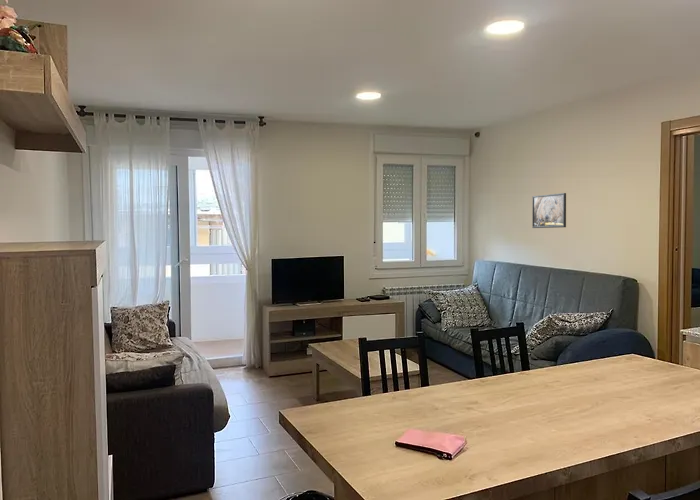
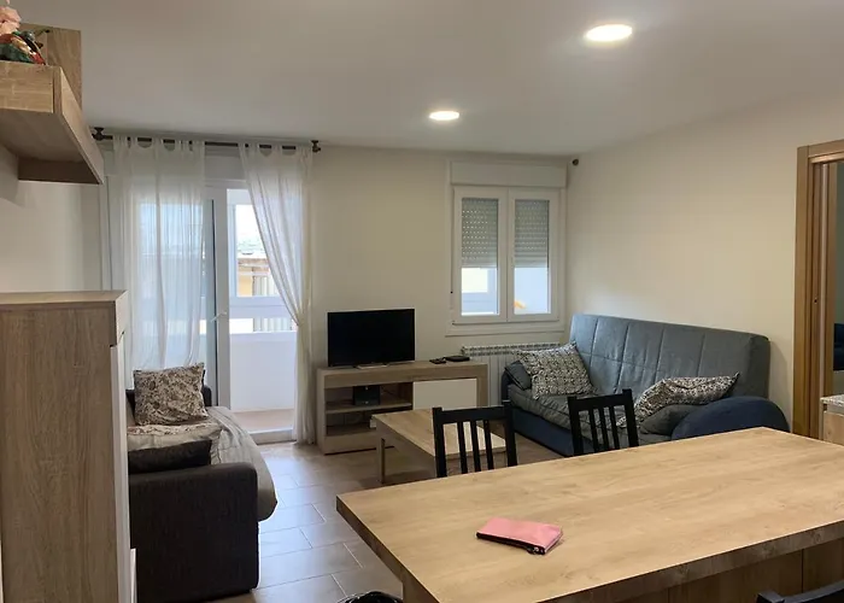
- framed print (548, 211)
